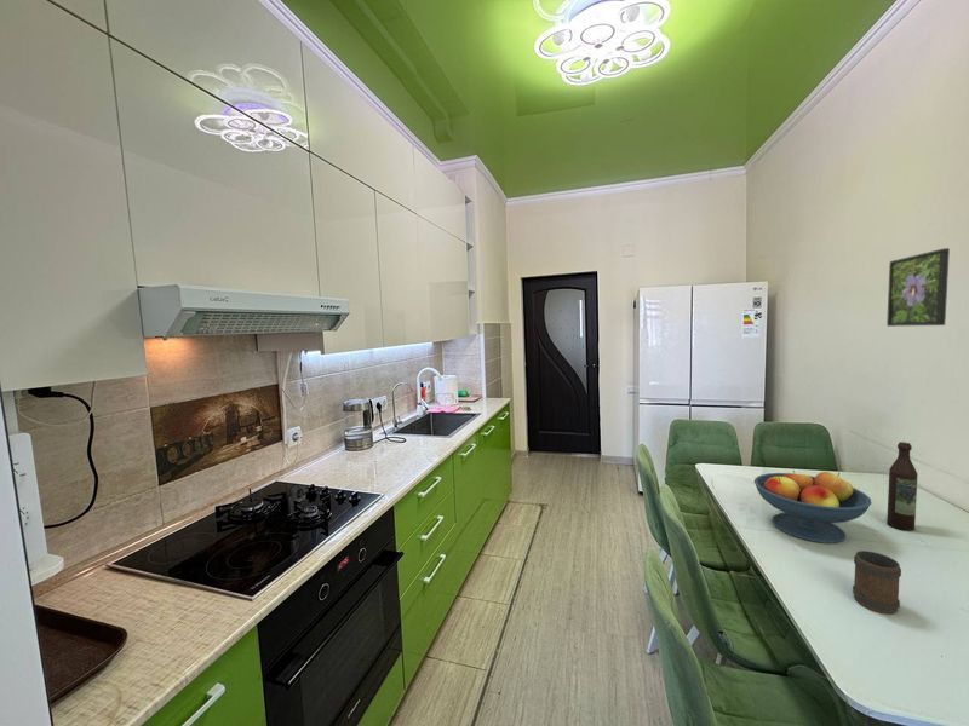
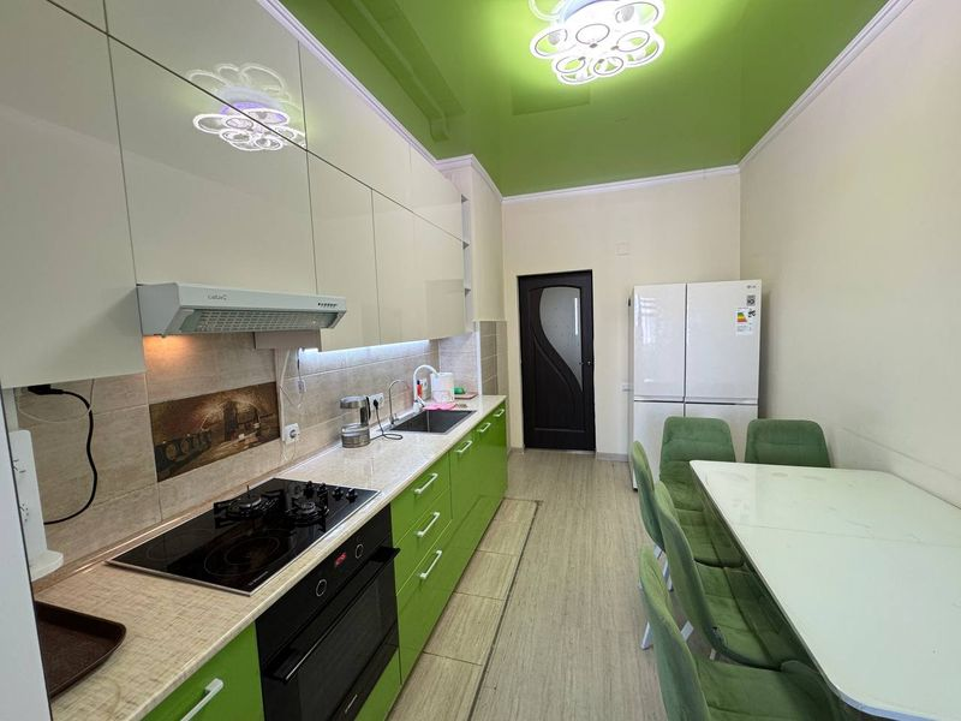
- wine bottle (902, 484)
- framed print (914, 290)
- fruit bowl (808, 501)
- mug (875, 578)
